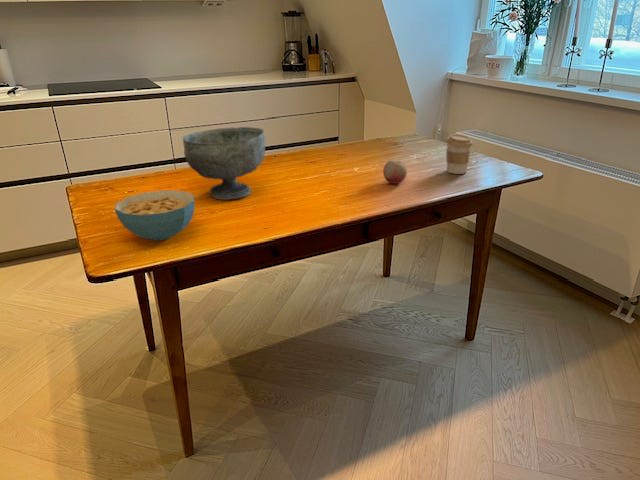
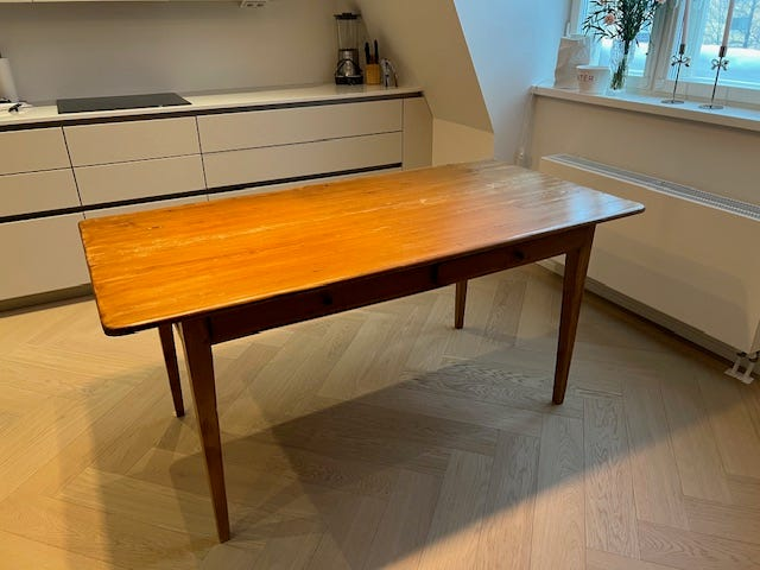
- coffee cup (458, 153)
- decorative bowl (226, 163)
- cereal bowl (158, 219)
- fruit (395, 171)
